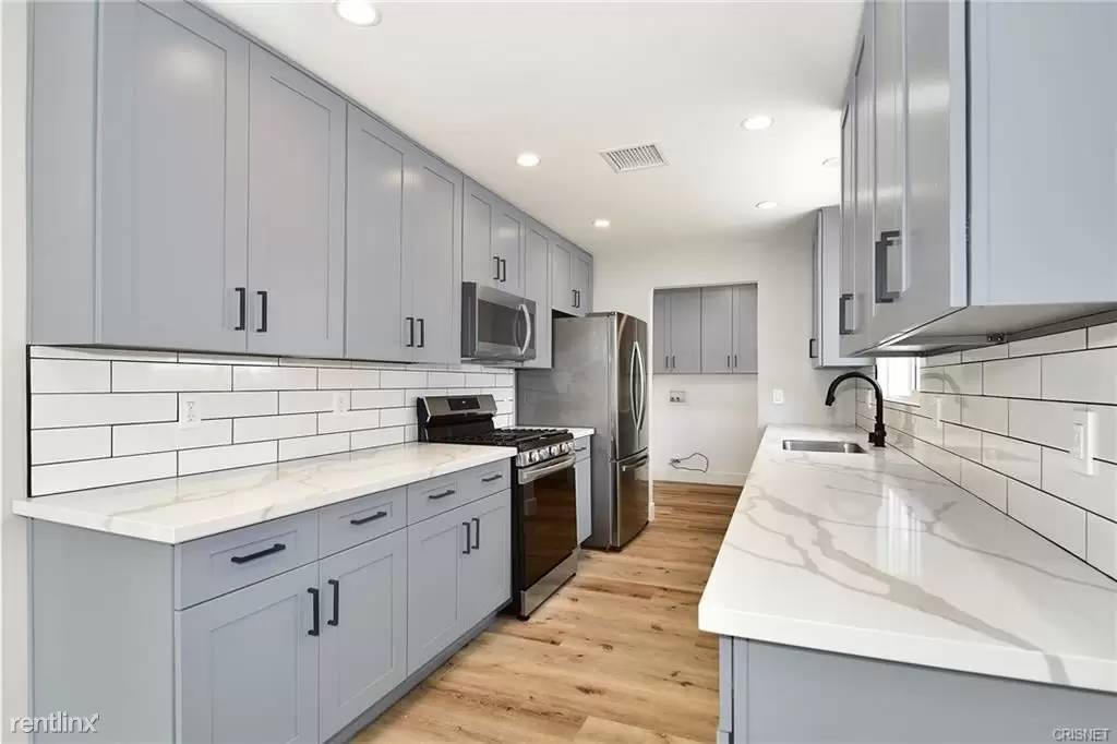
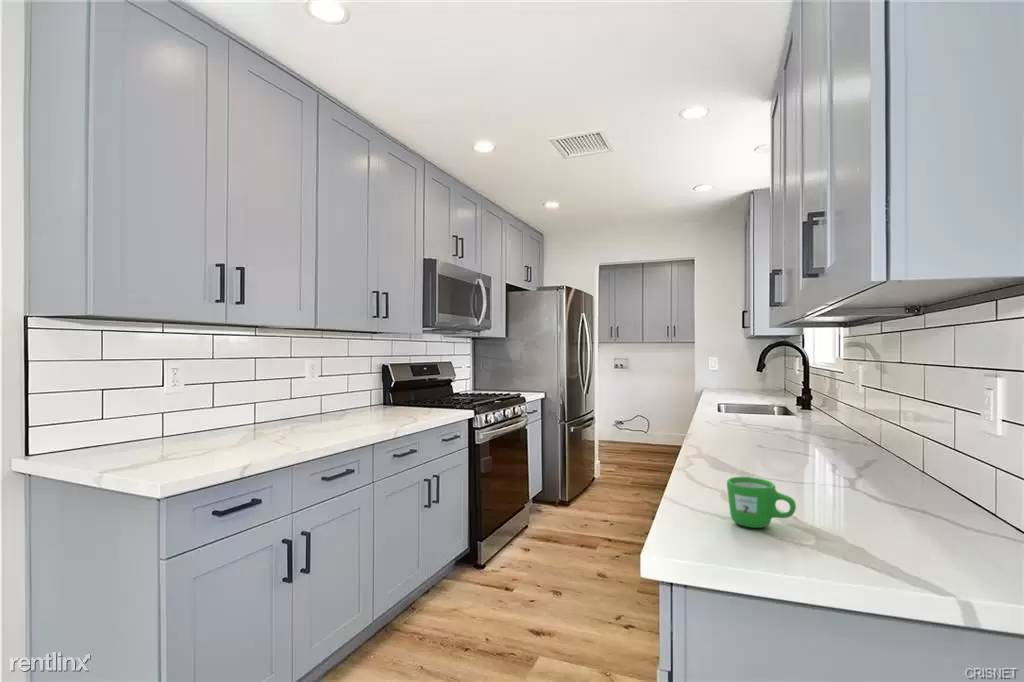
+ mug (760, 504)
